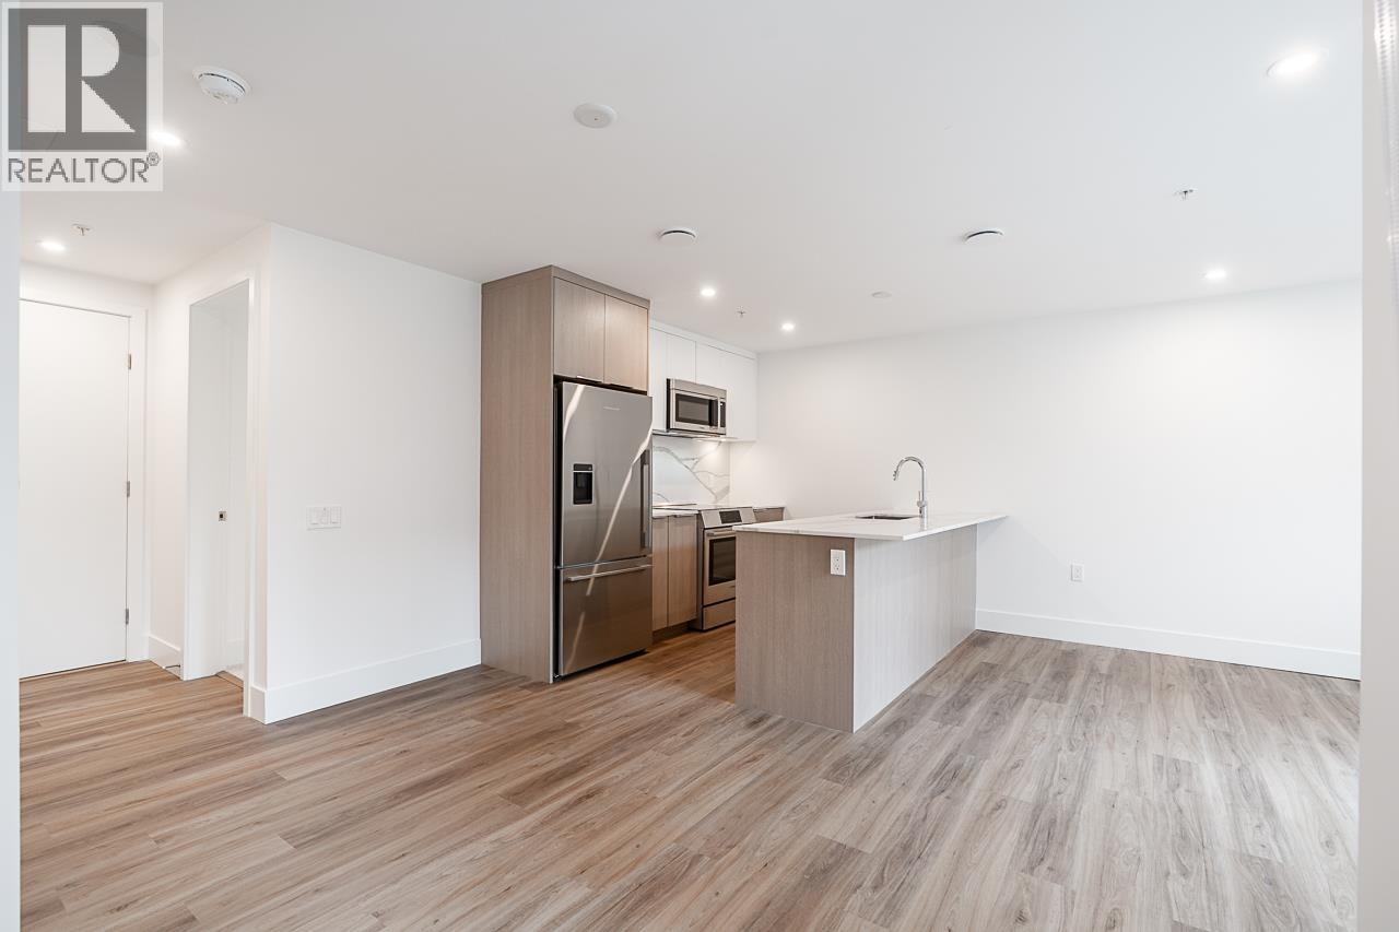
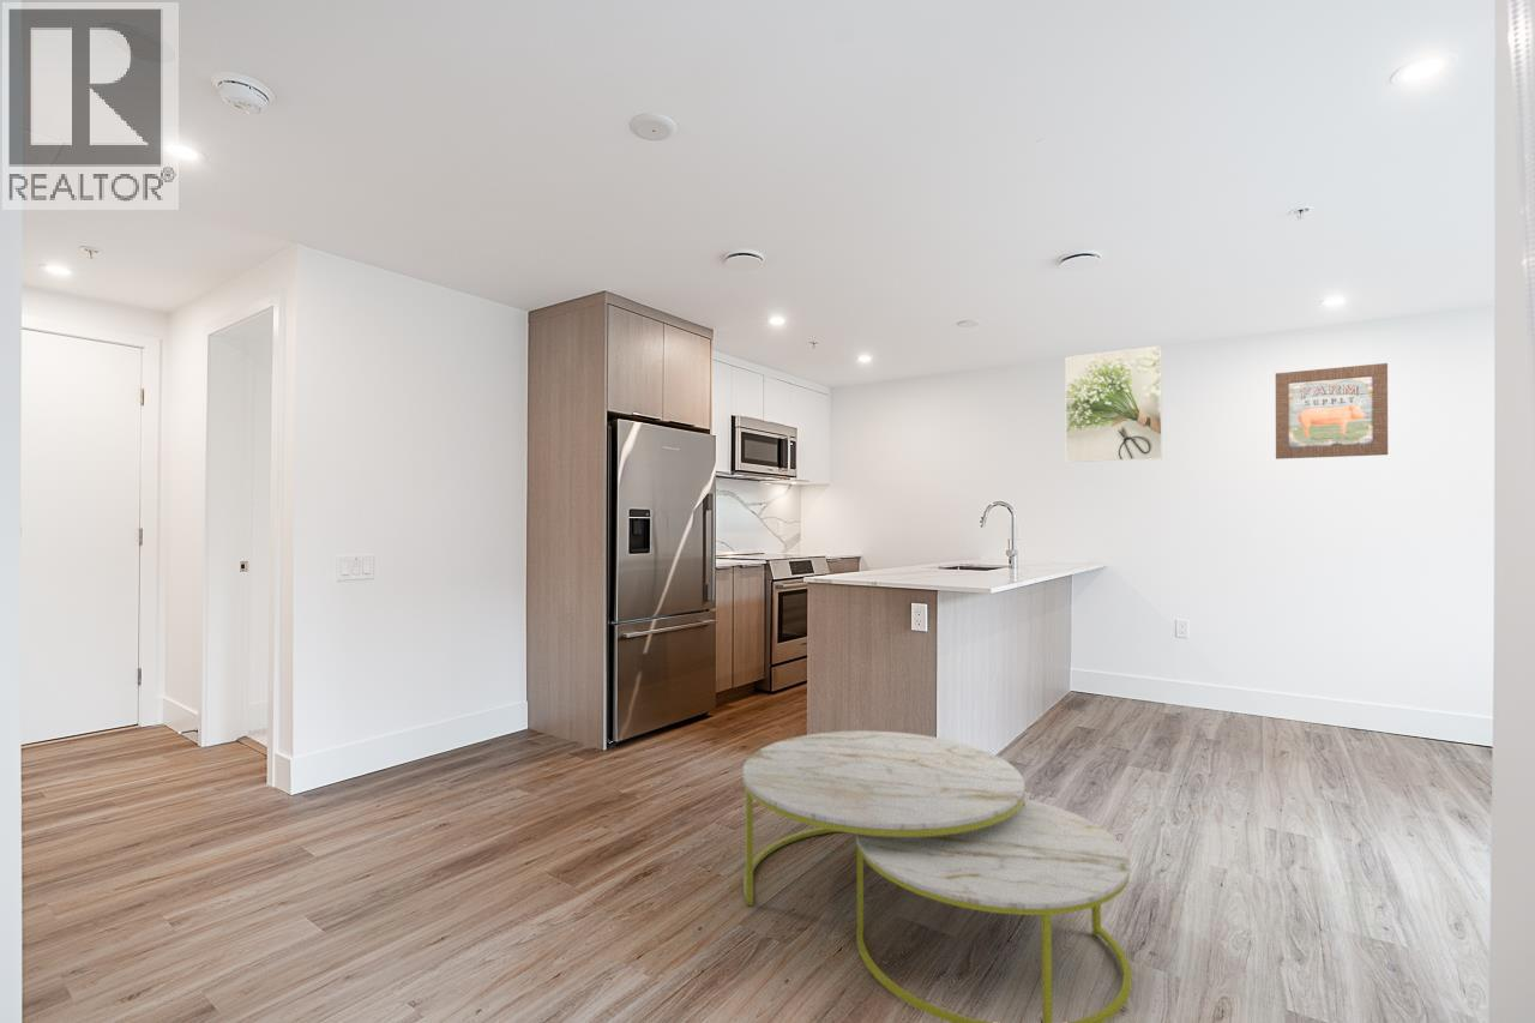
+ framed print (1112, 405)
+ wall art (1329, 413)
+ coffee table (919, 841)
